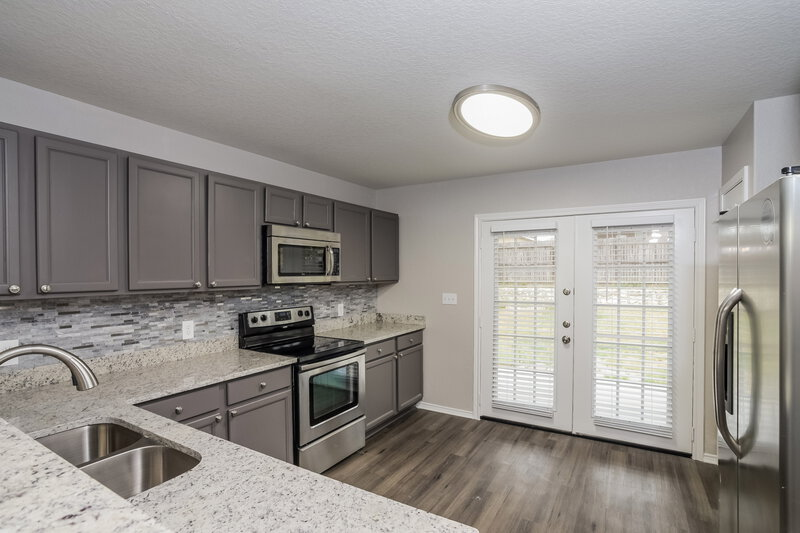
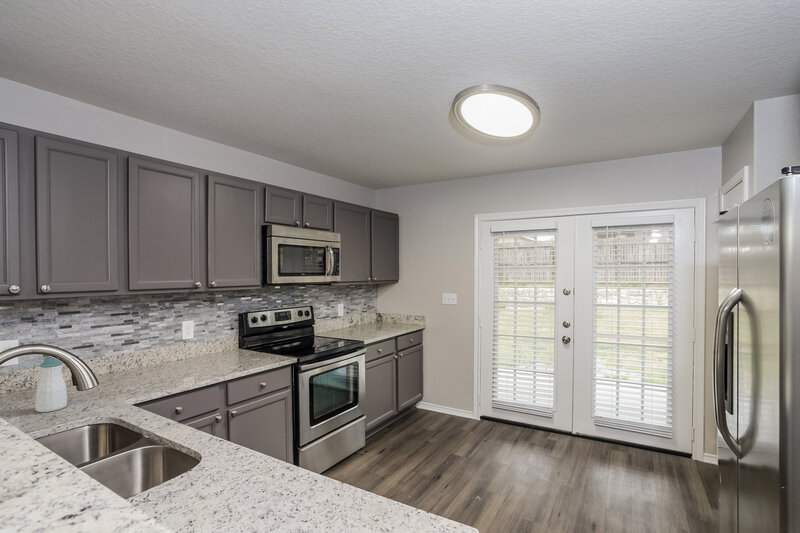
+ soap bottle (51, 380)
